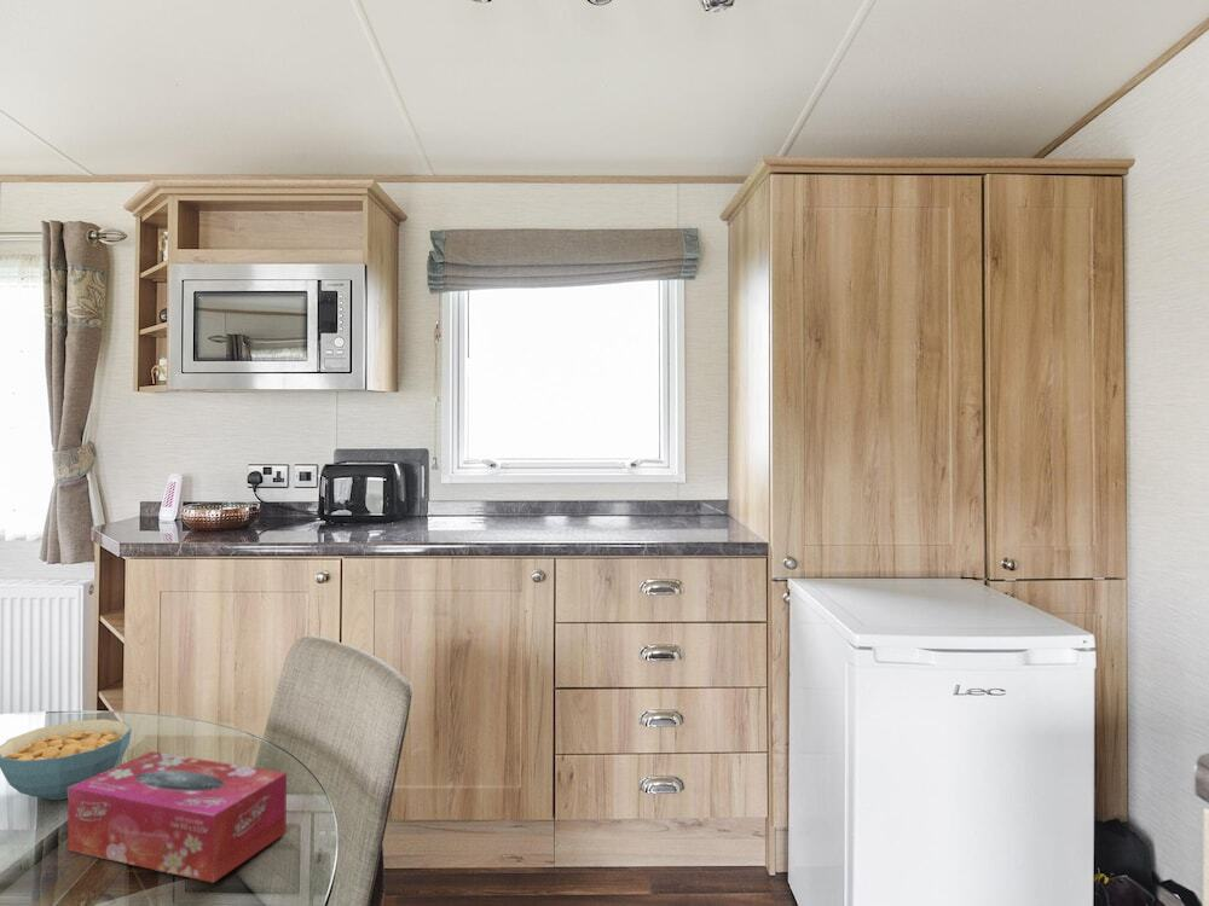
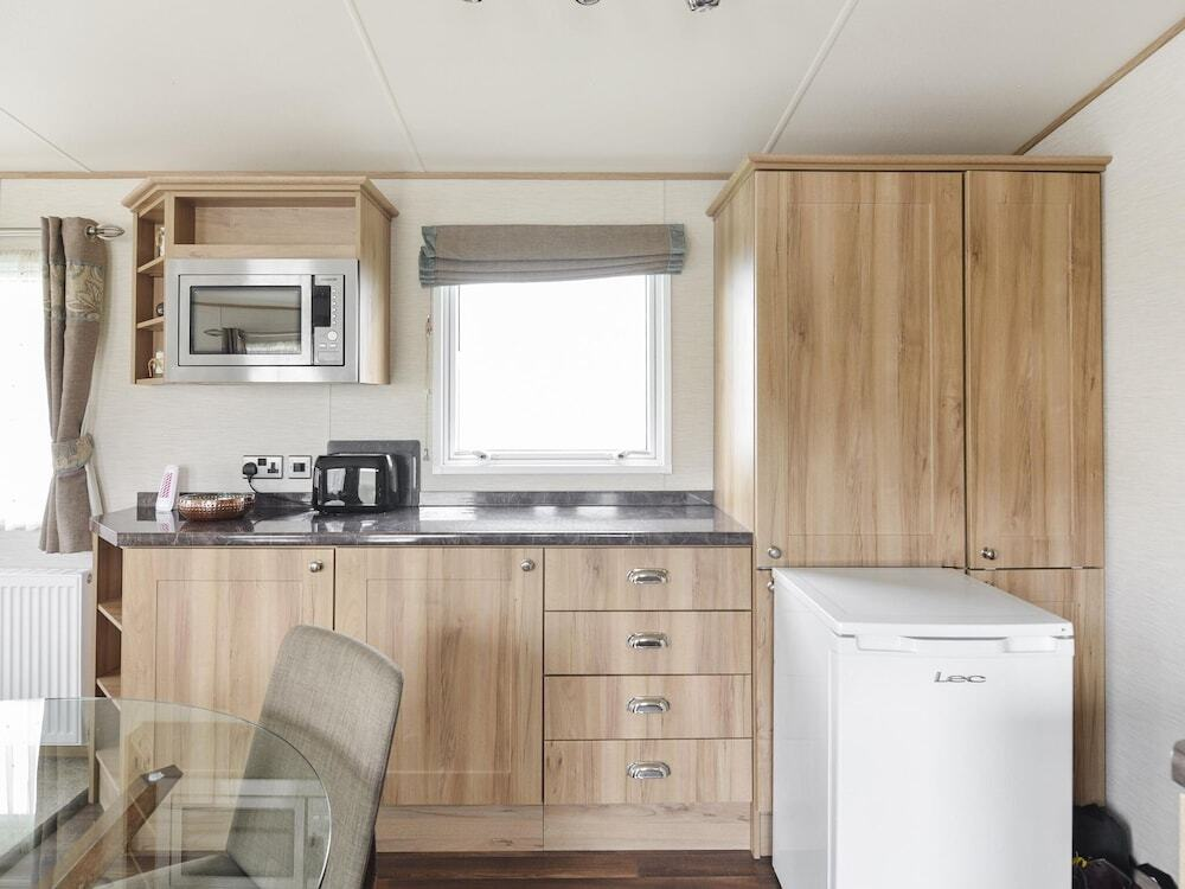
- tissue box (179, 811)
- cereal bowl (65, 765)
